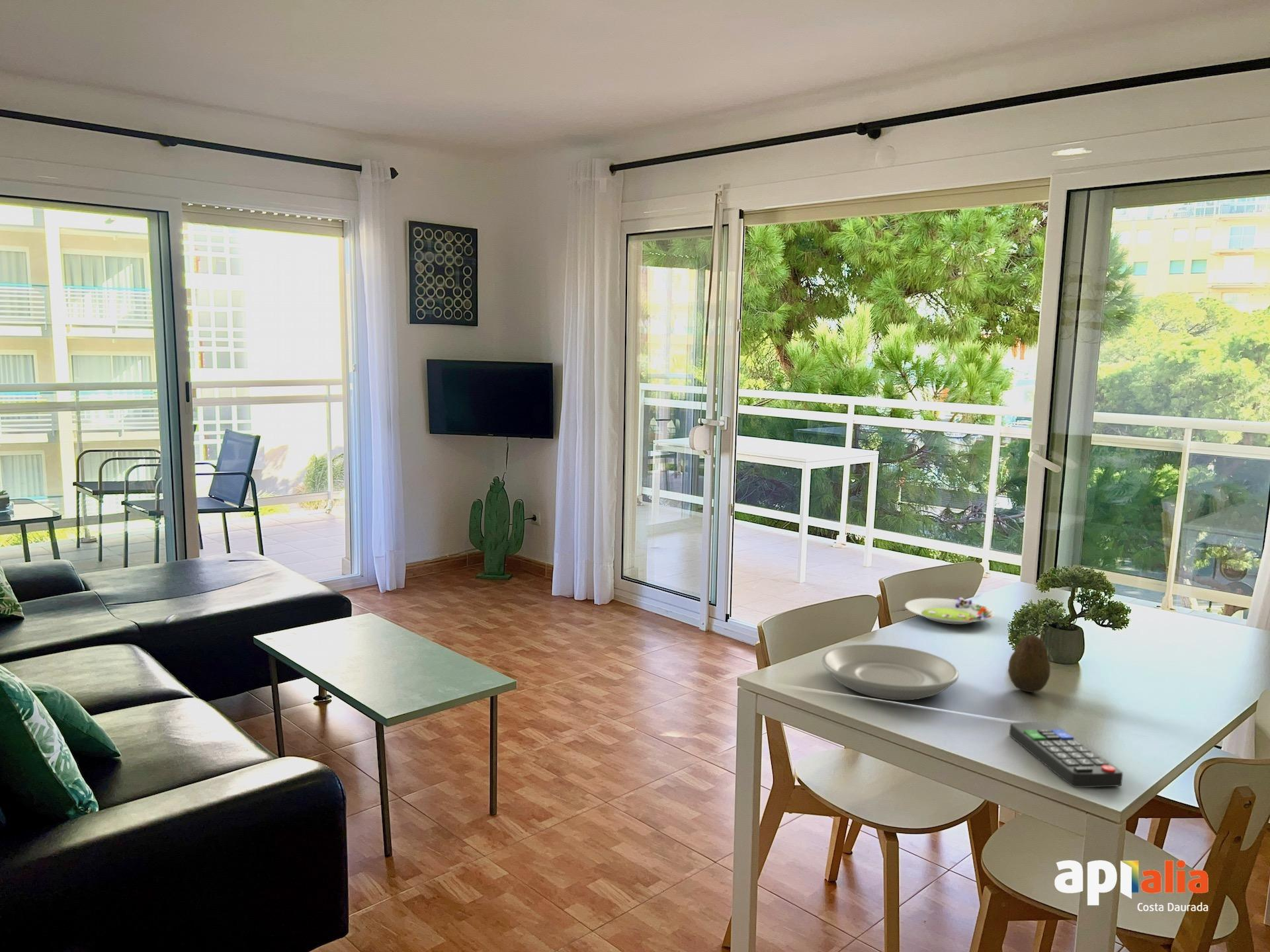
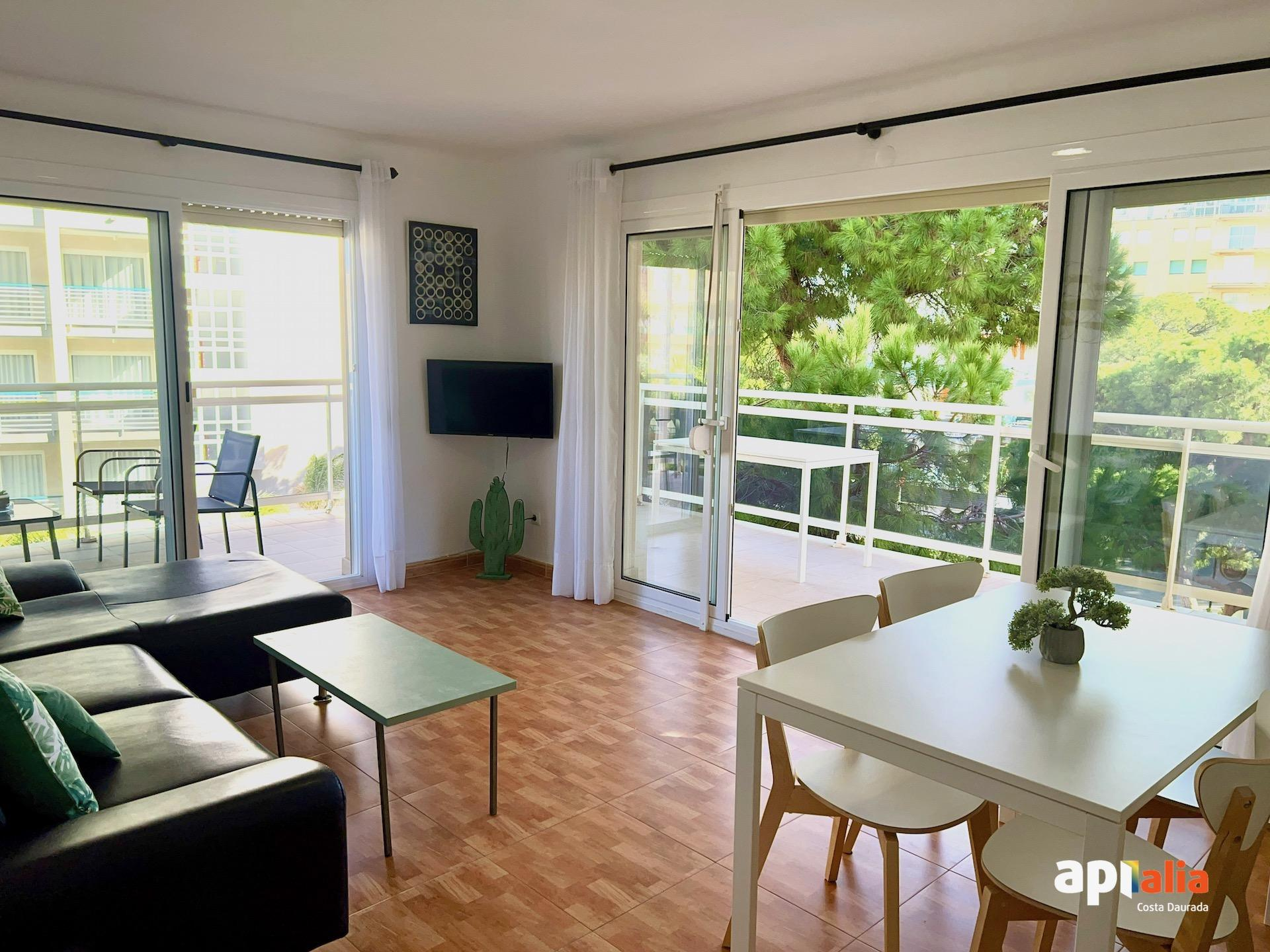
- remote control (1062, 751)
- plate (888, 674)
- fruit (1029, 663)
- salad plate (949, 612)
